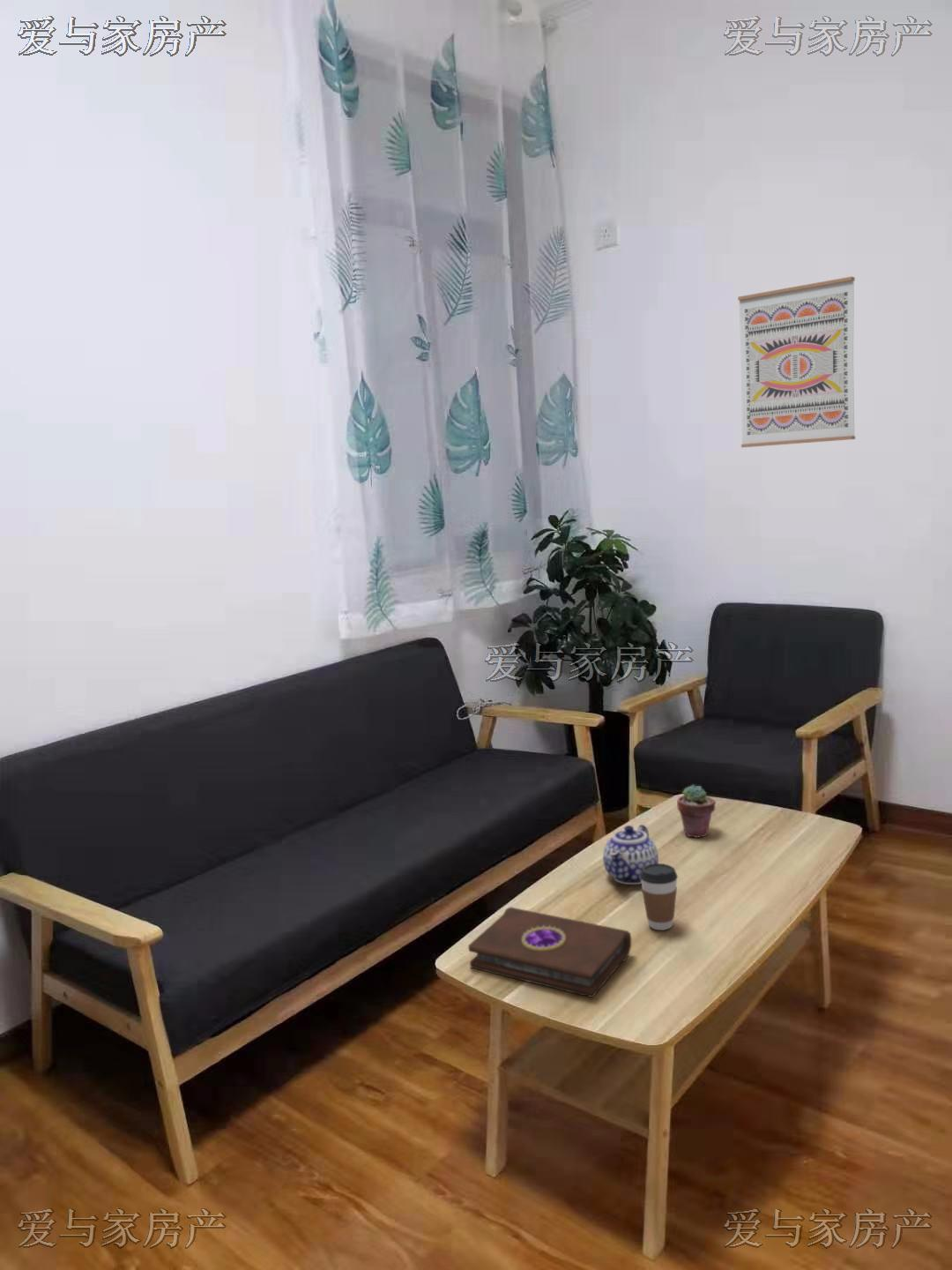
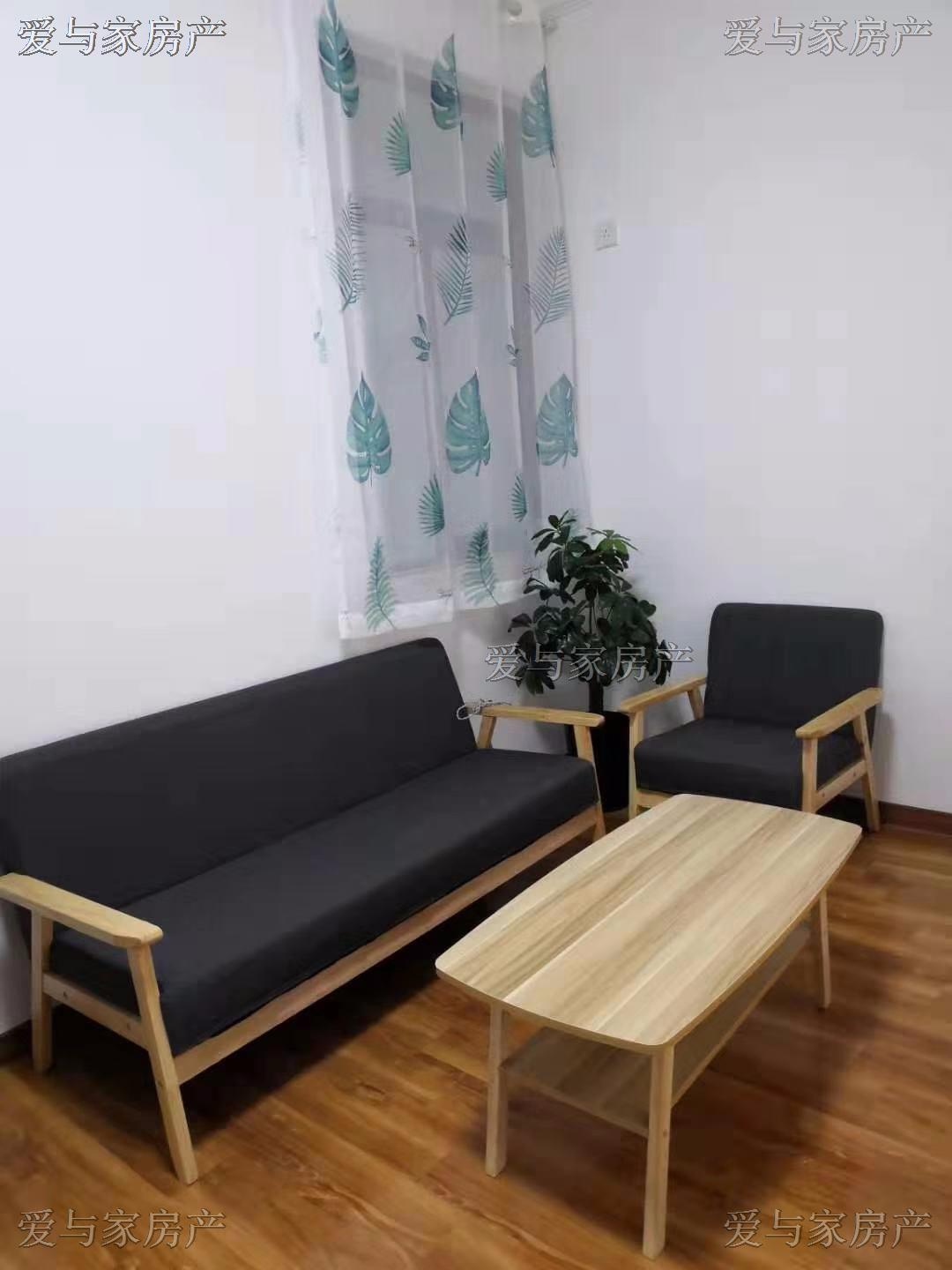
- wall art (795, 366)
- book (550, 945)
- potted succulent (695, 809)
- coffee cup (659, 896)
- teapot (630, 851)
